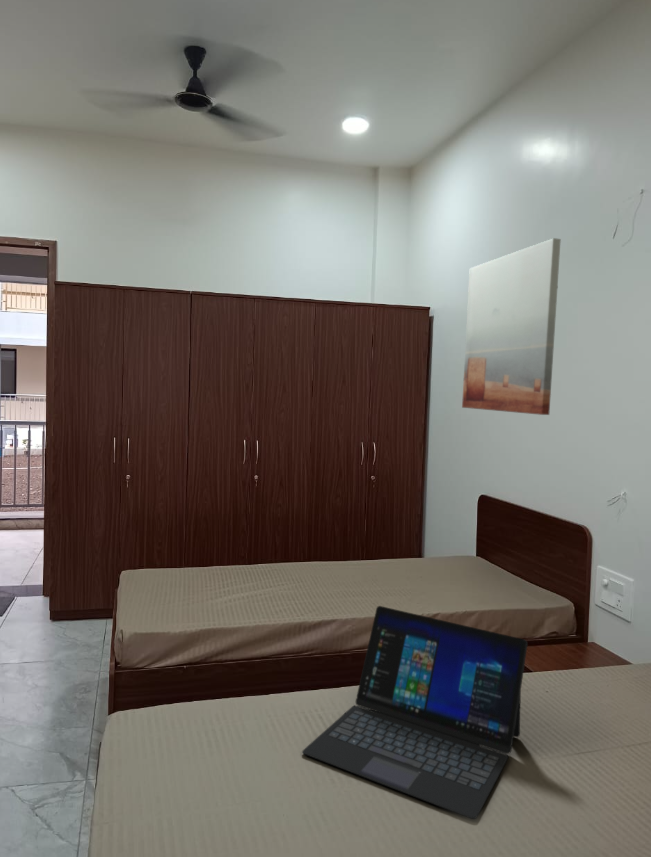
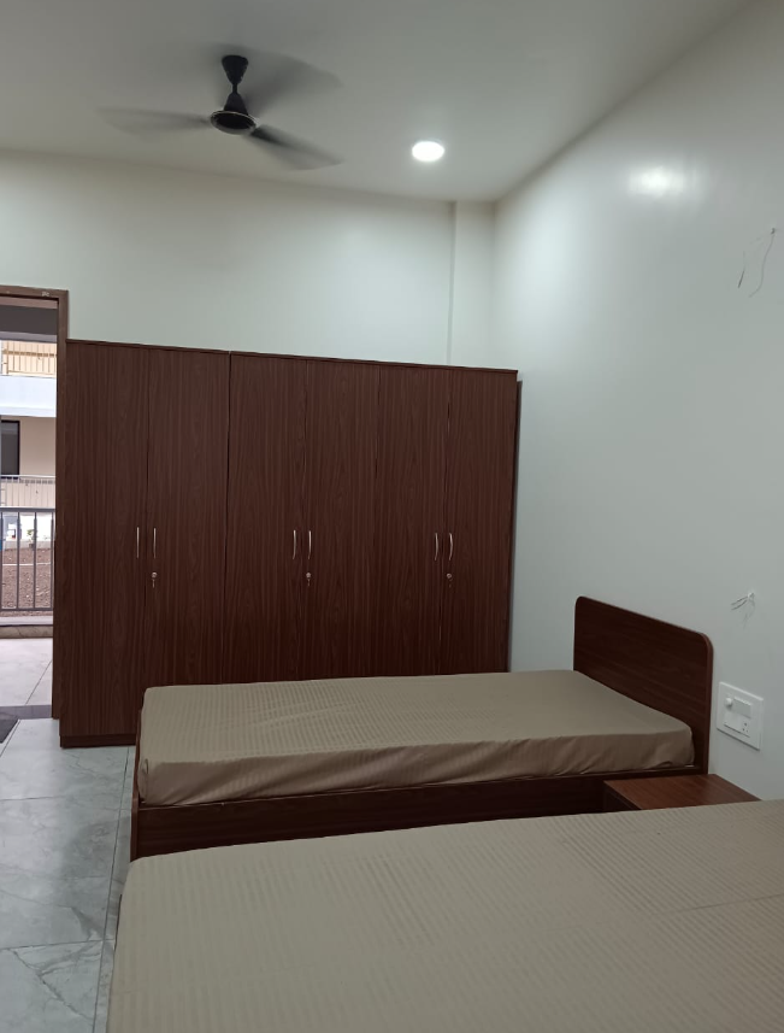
- wall art (505, 333)
- laptop (418, 694)
